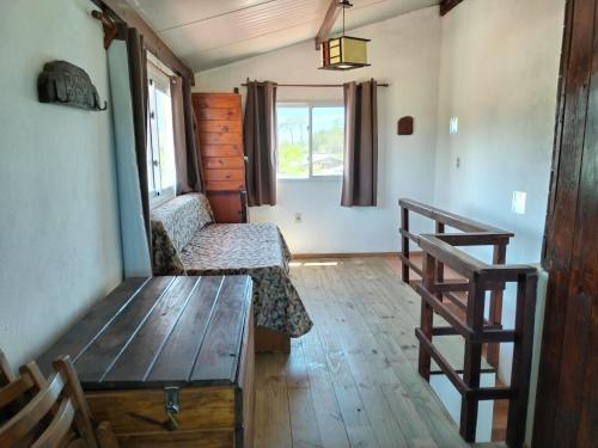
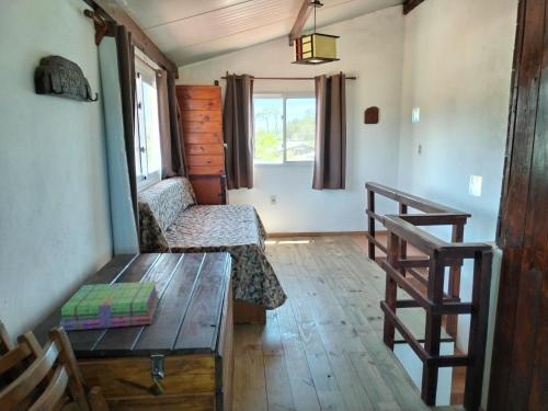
+ stack of books (113, 304)
